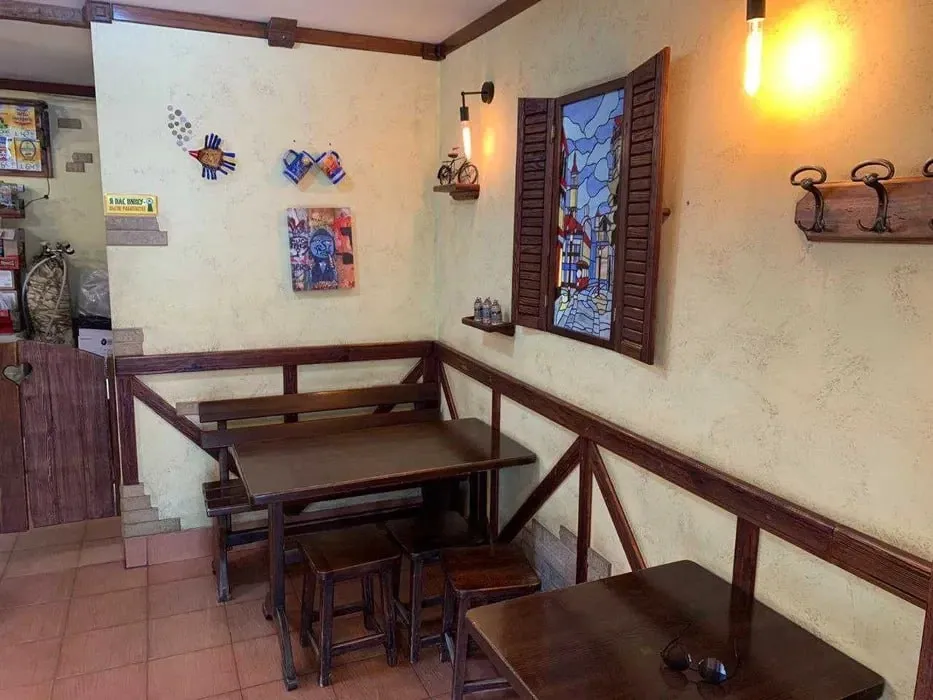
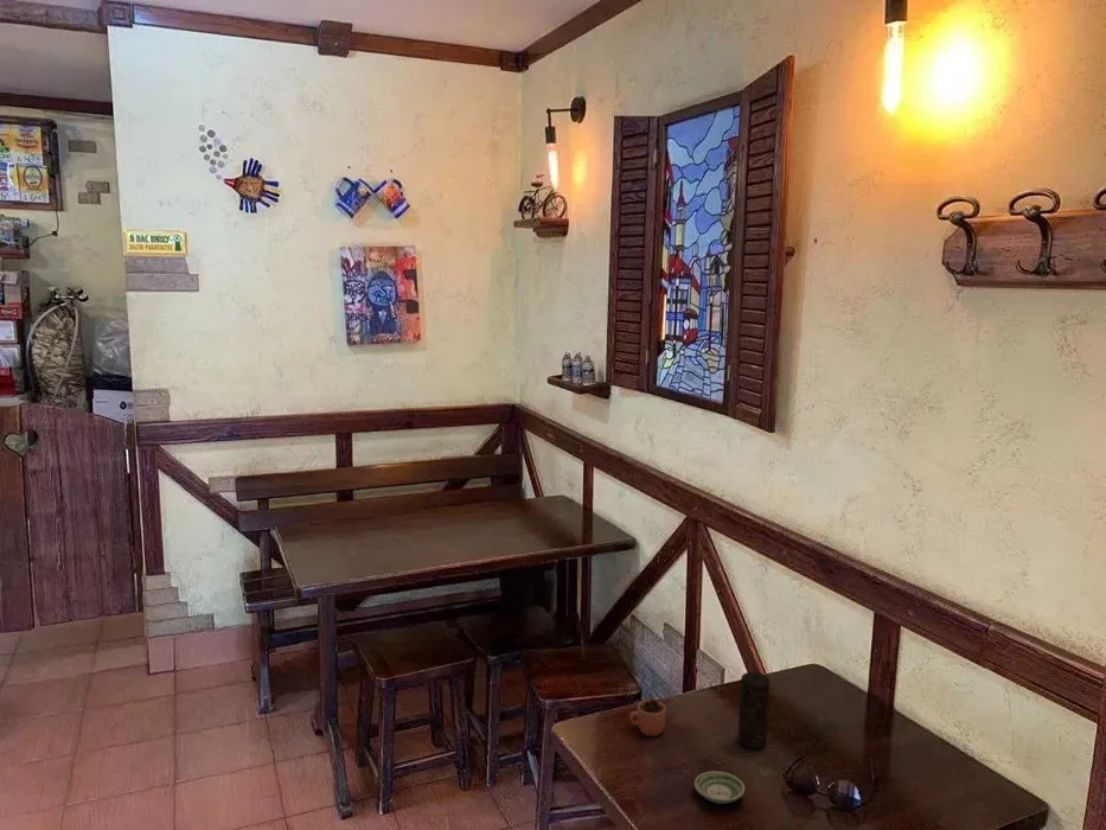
+ cocoa (647, 707)
+ saucer (718, 790)
+ candle (754, 709)
